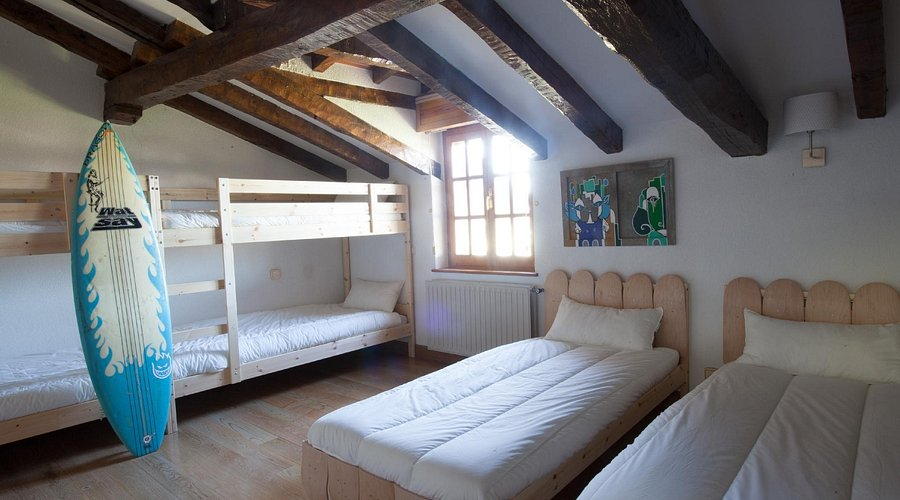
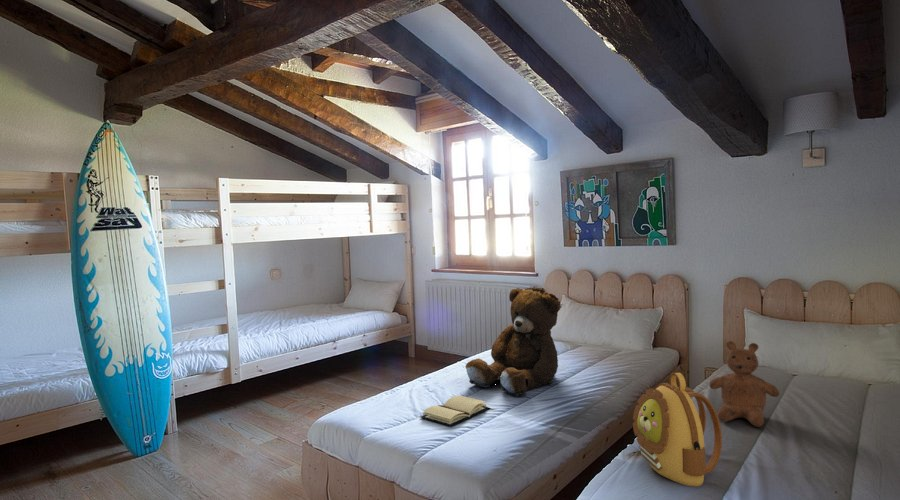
+ backpack (676, 421)
+ book (454, 408)
+ teddy bear (519, 335)
+ teddy bear (741, 381)
